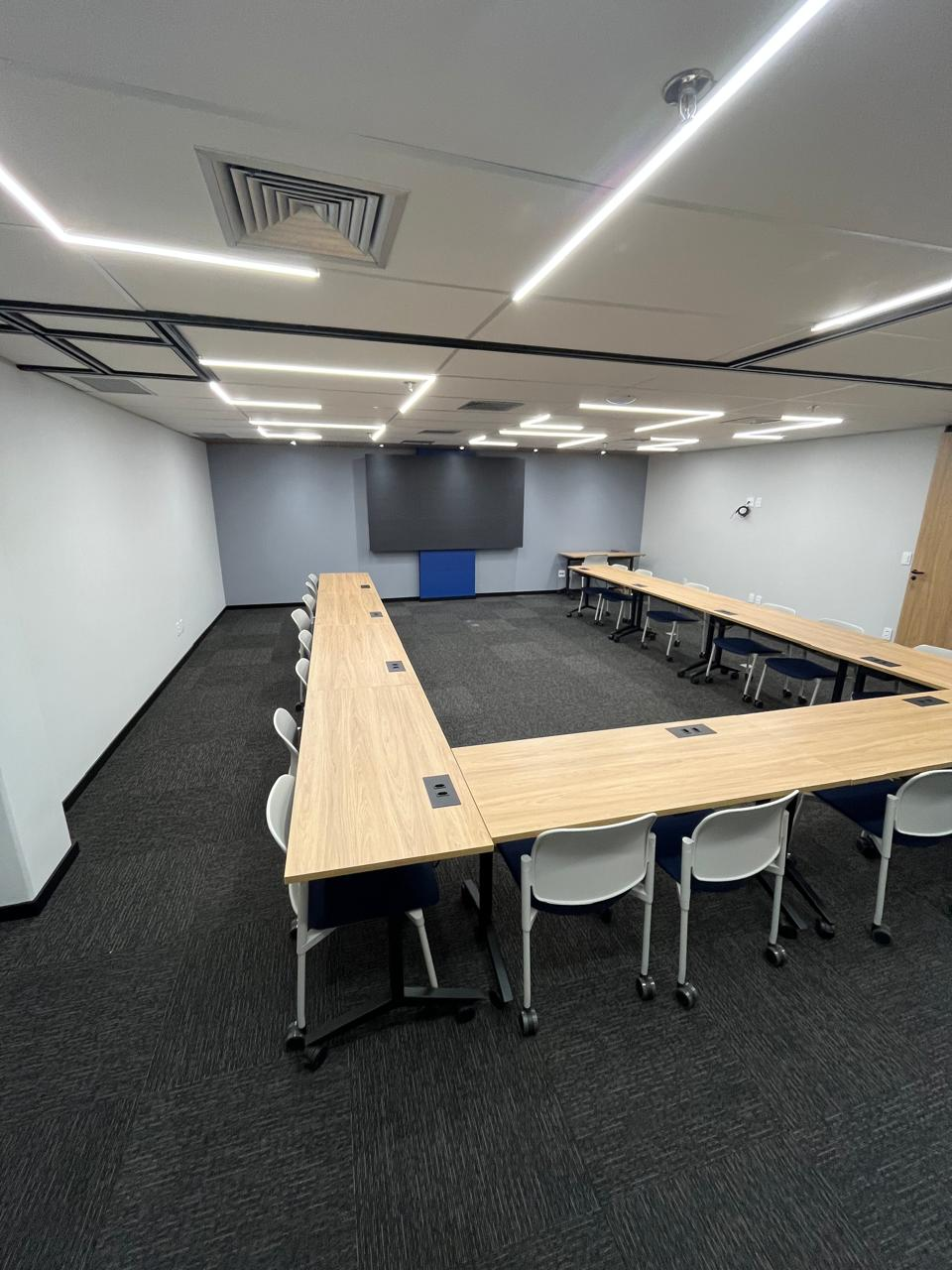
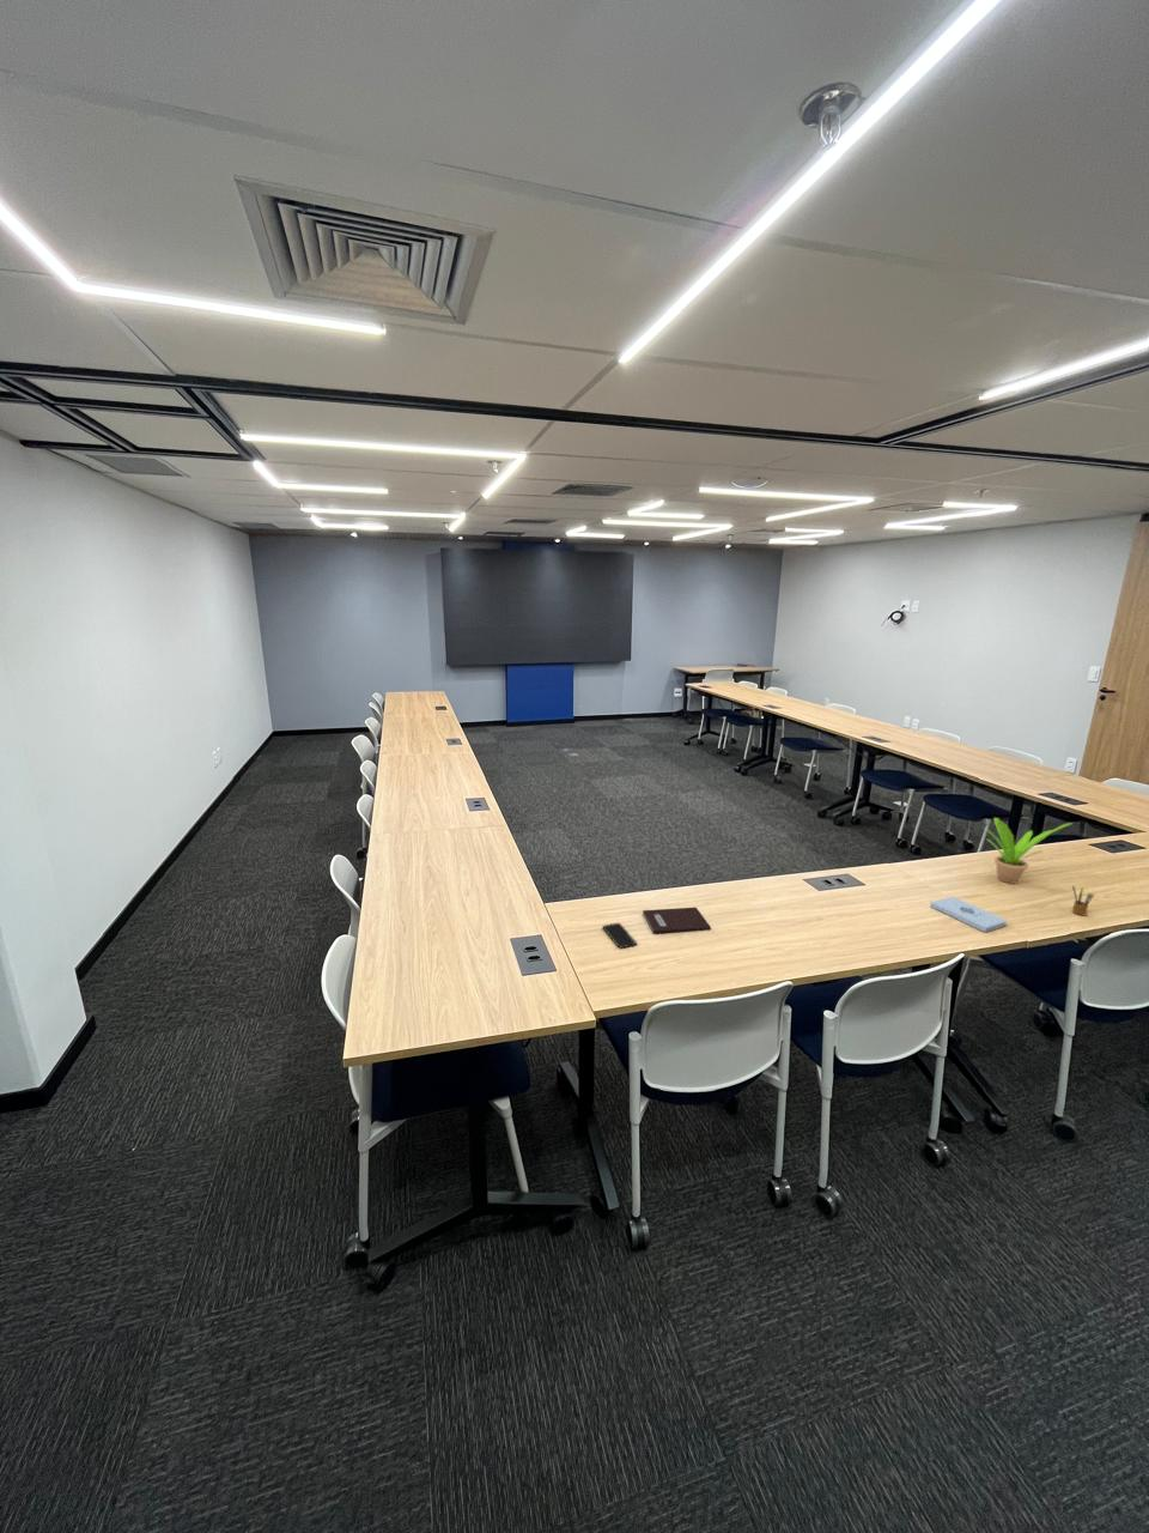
+ smartphone (619, 934)
+ pencil box (1079, 899)
+ notebook (675, 920)
+ notepad (967, 913)
+ potted plant (1011, 845)
